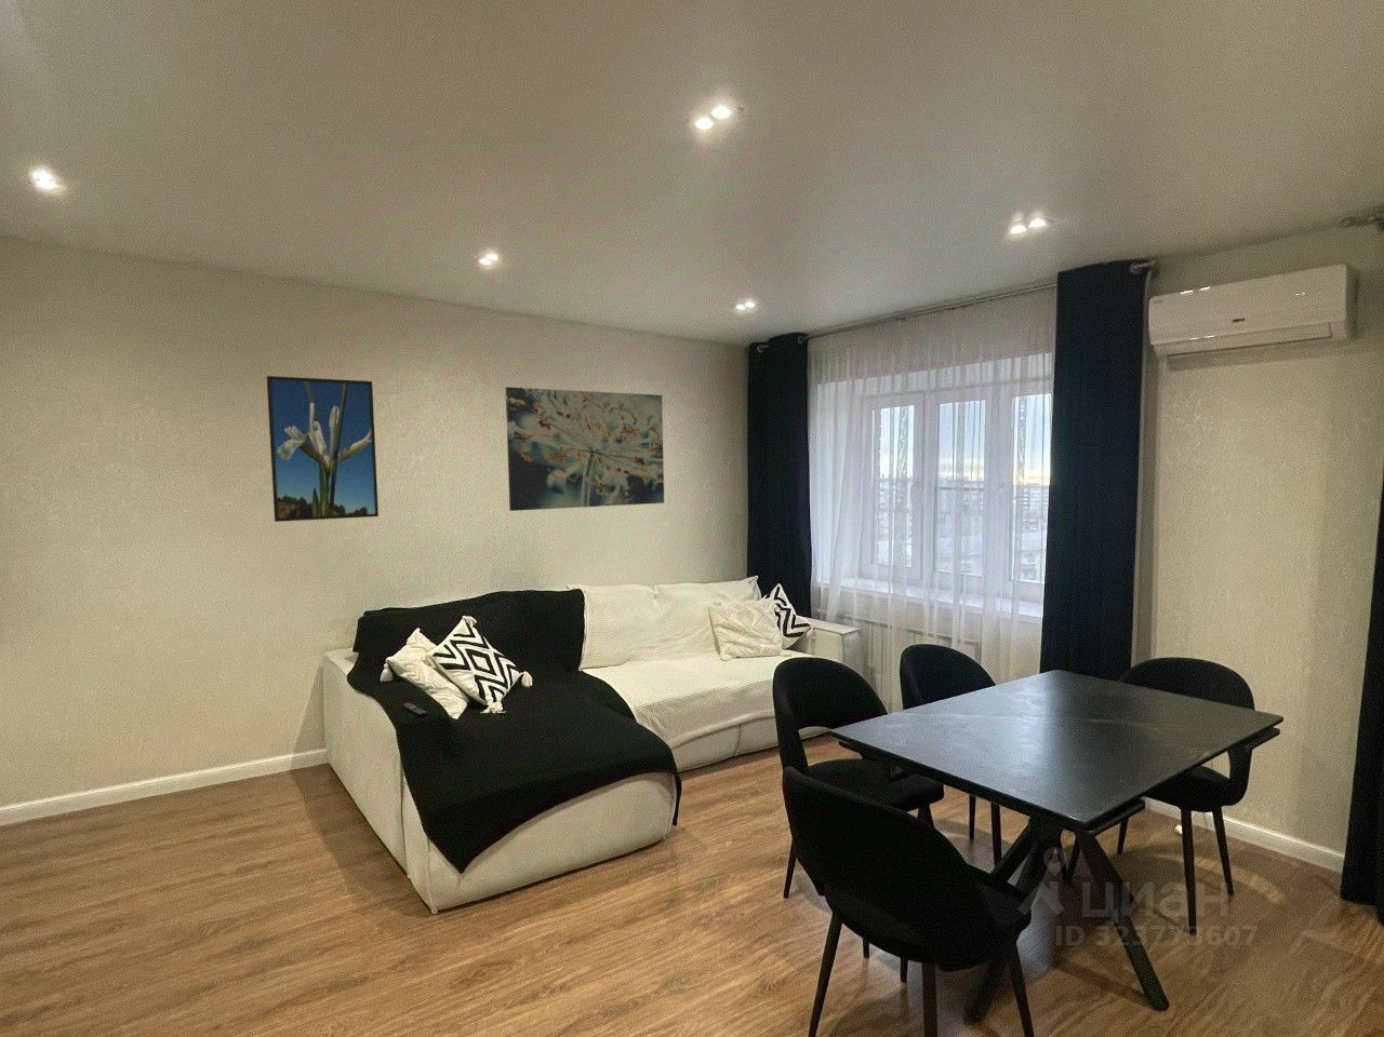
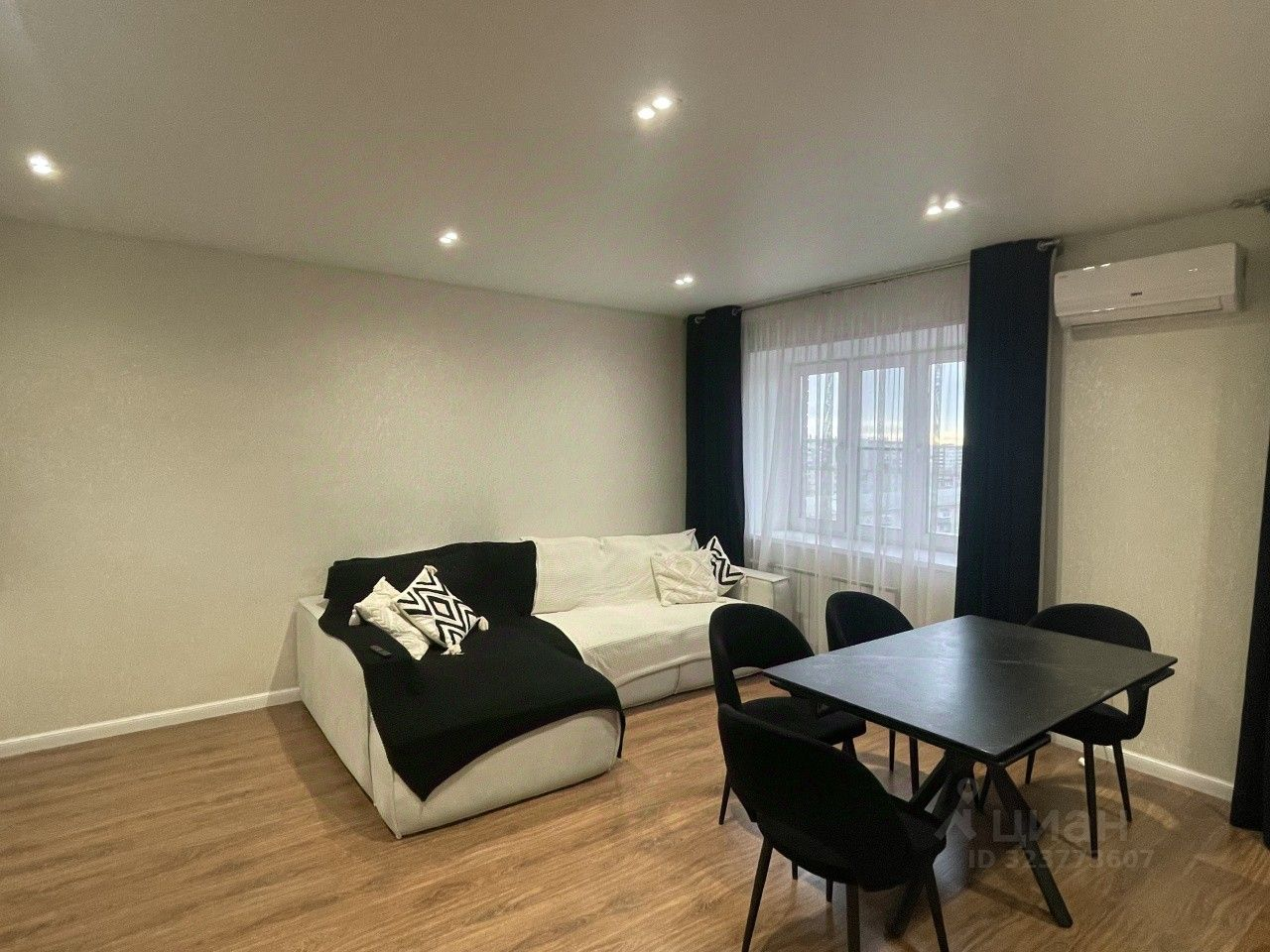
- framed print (325, 450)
- wall art (591, 450)
